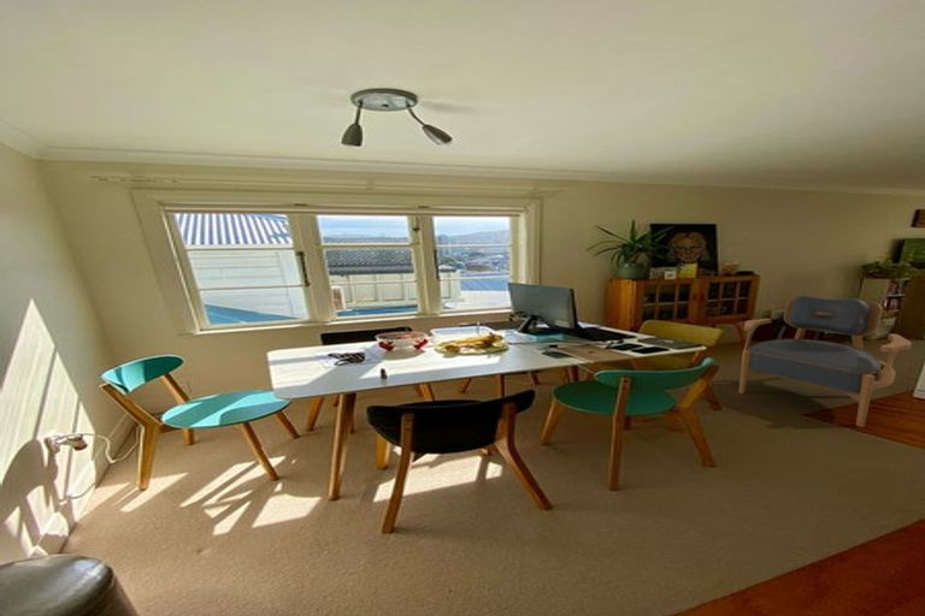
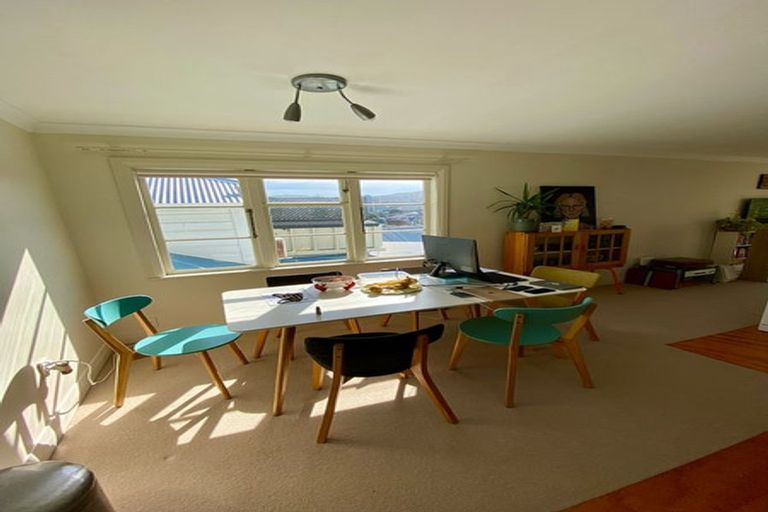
- armchair (815, 350)
